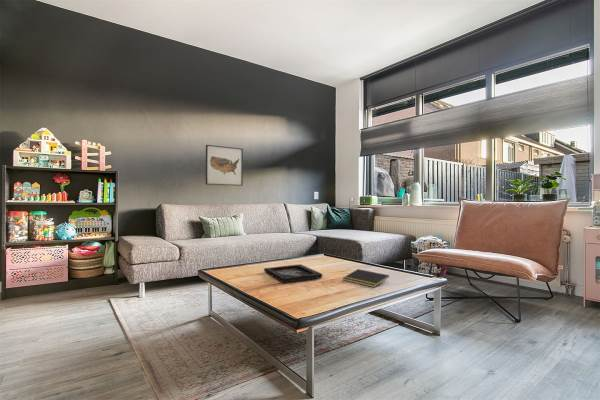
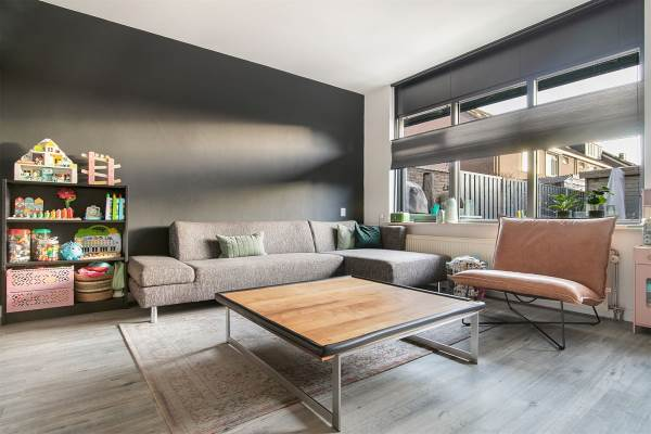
- notepad (365, 277)
- decorative tray (292, 272)
- wall art (224, 166)
